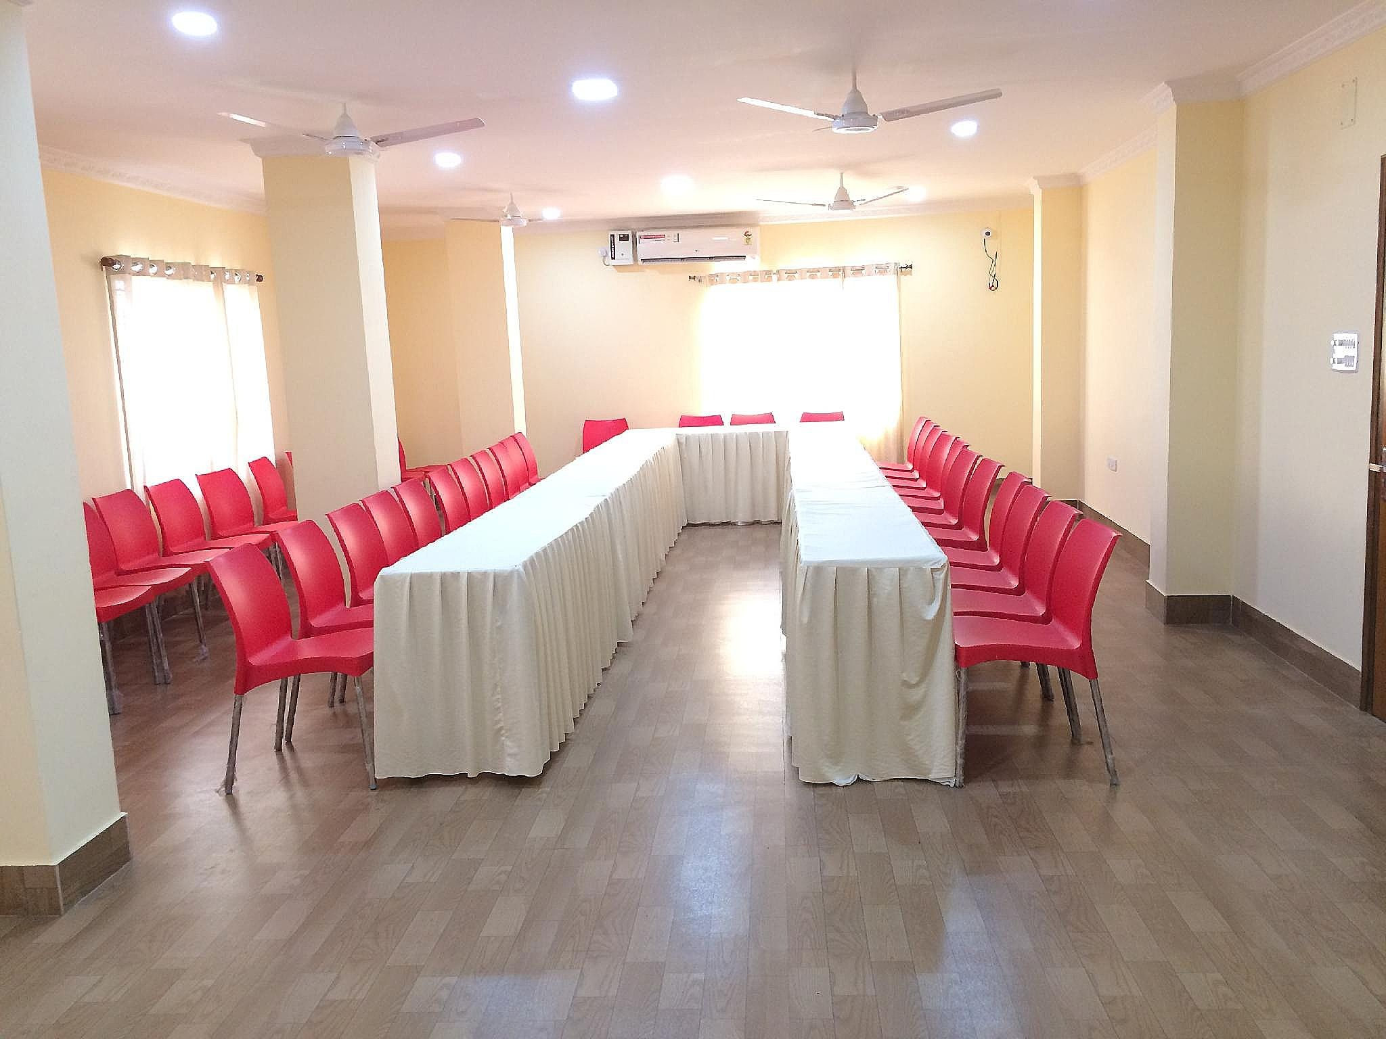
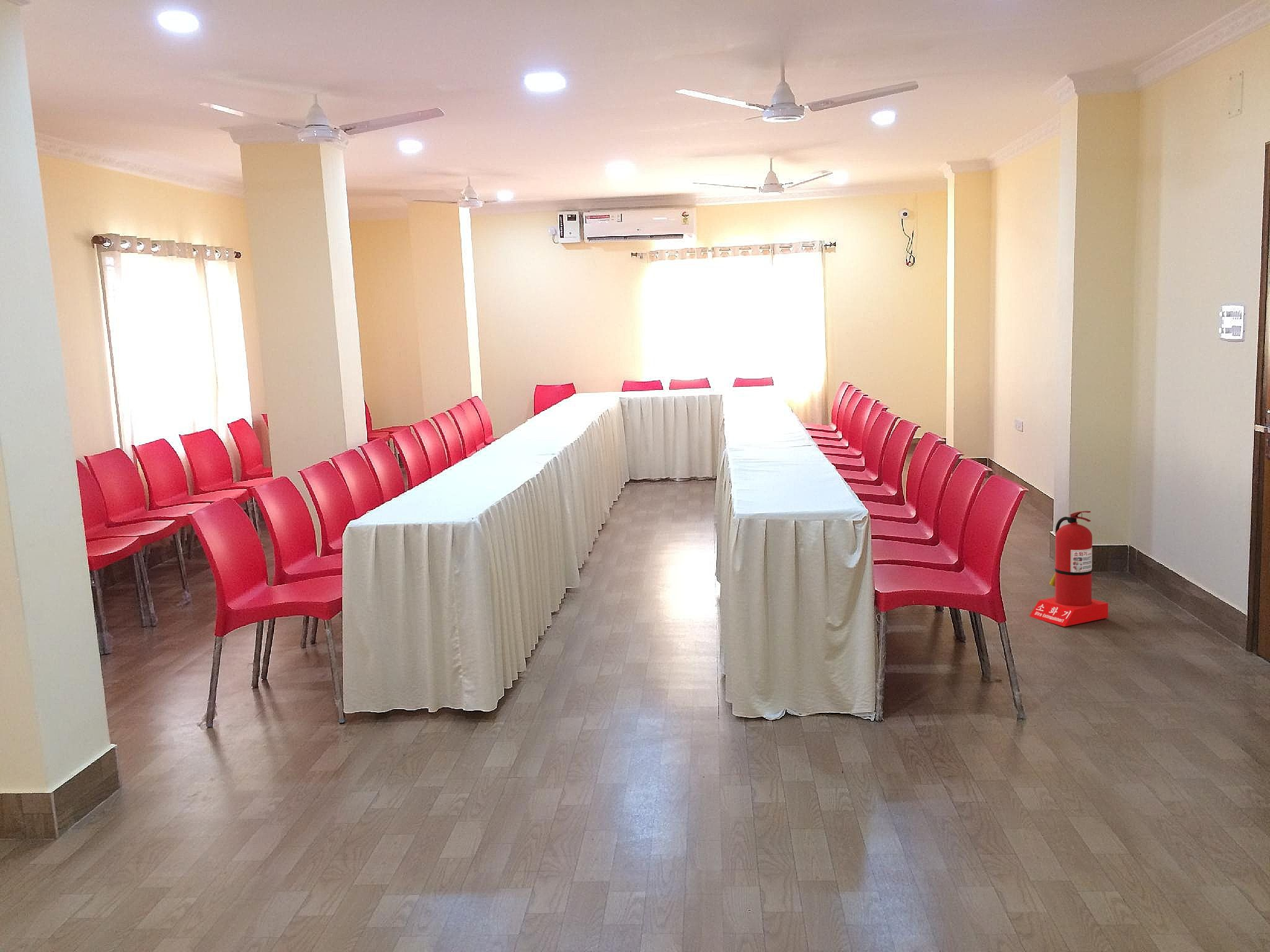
+ fire extinguisher (1068, 563)
